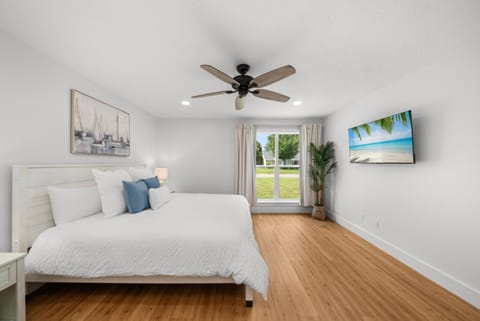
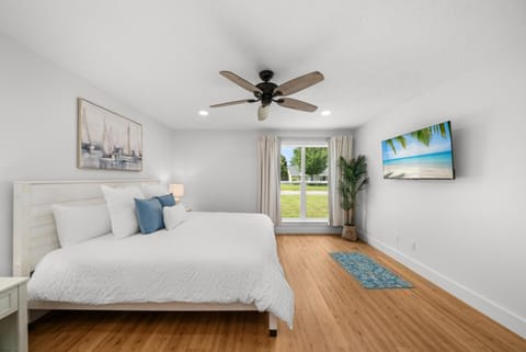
+ rug (363, 266)
